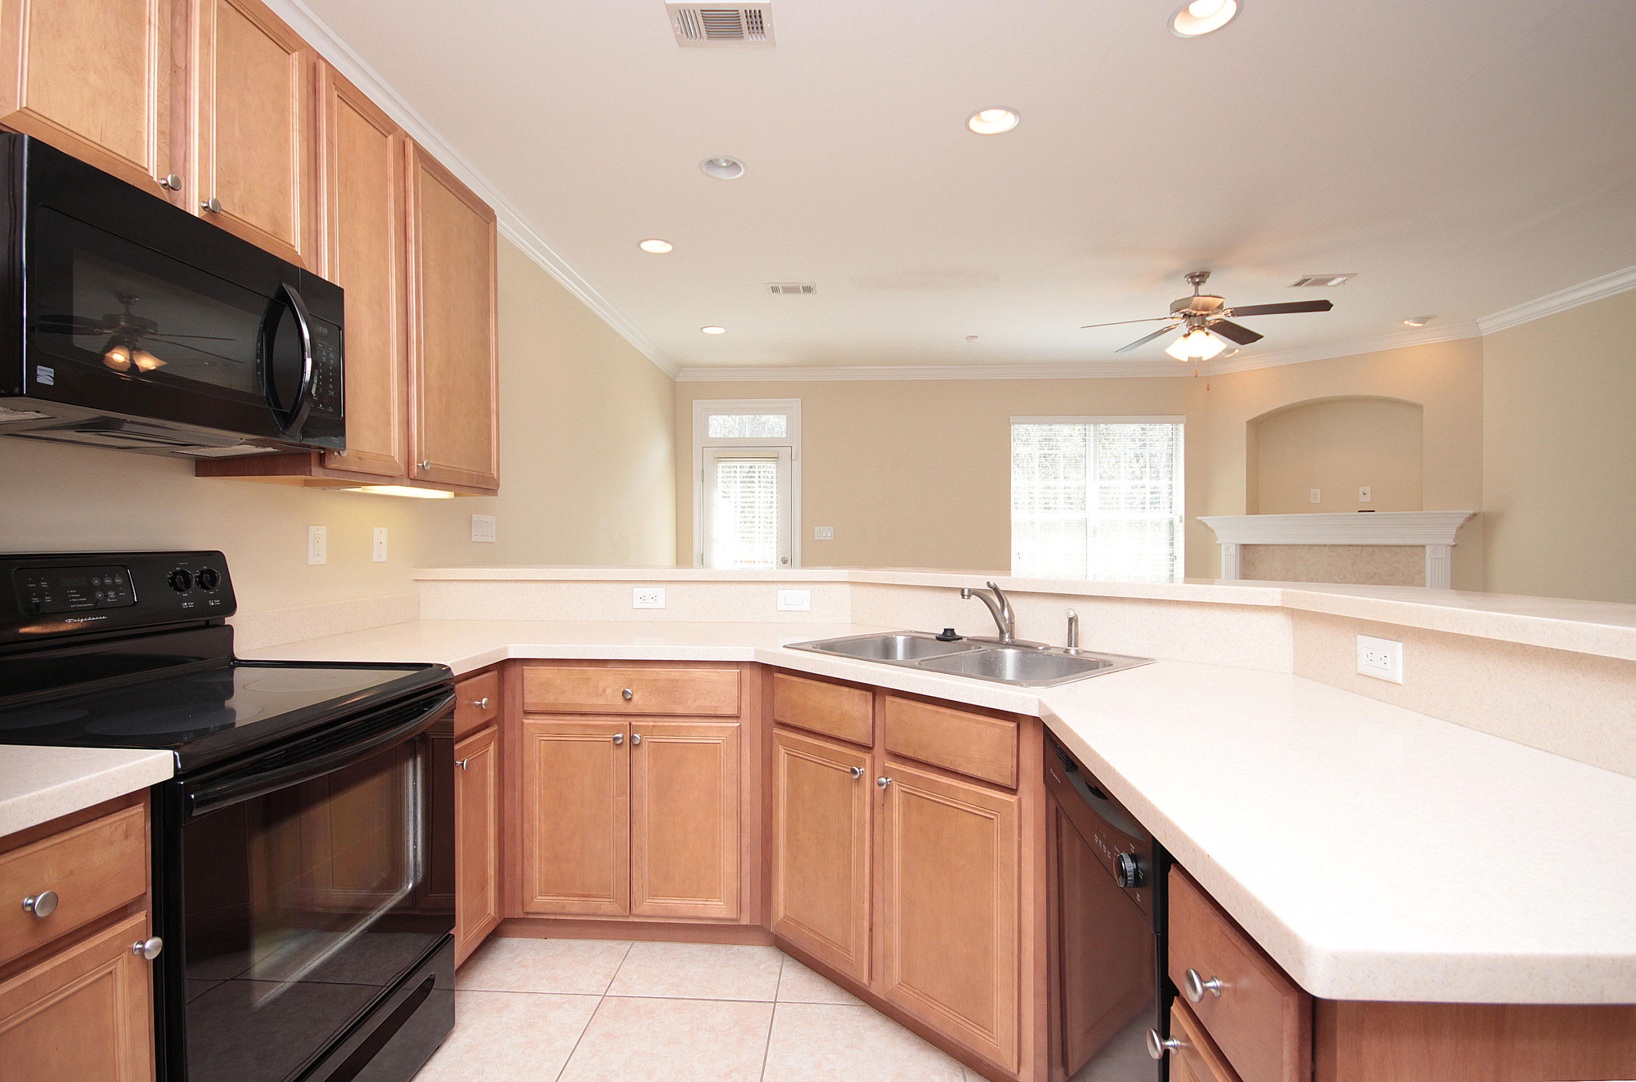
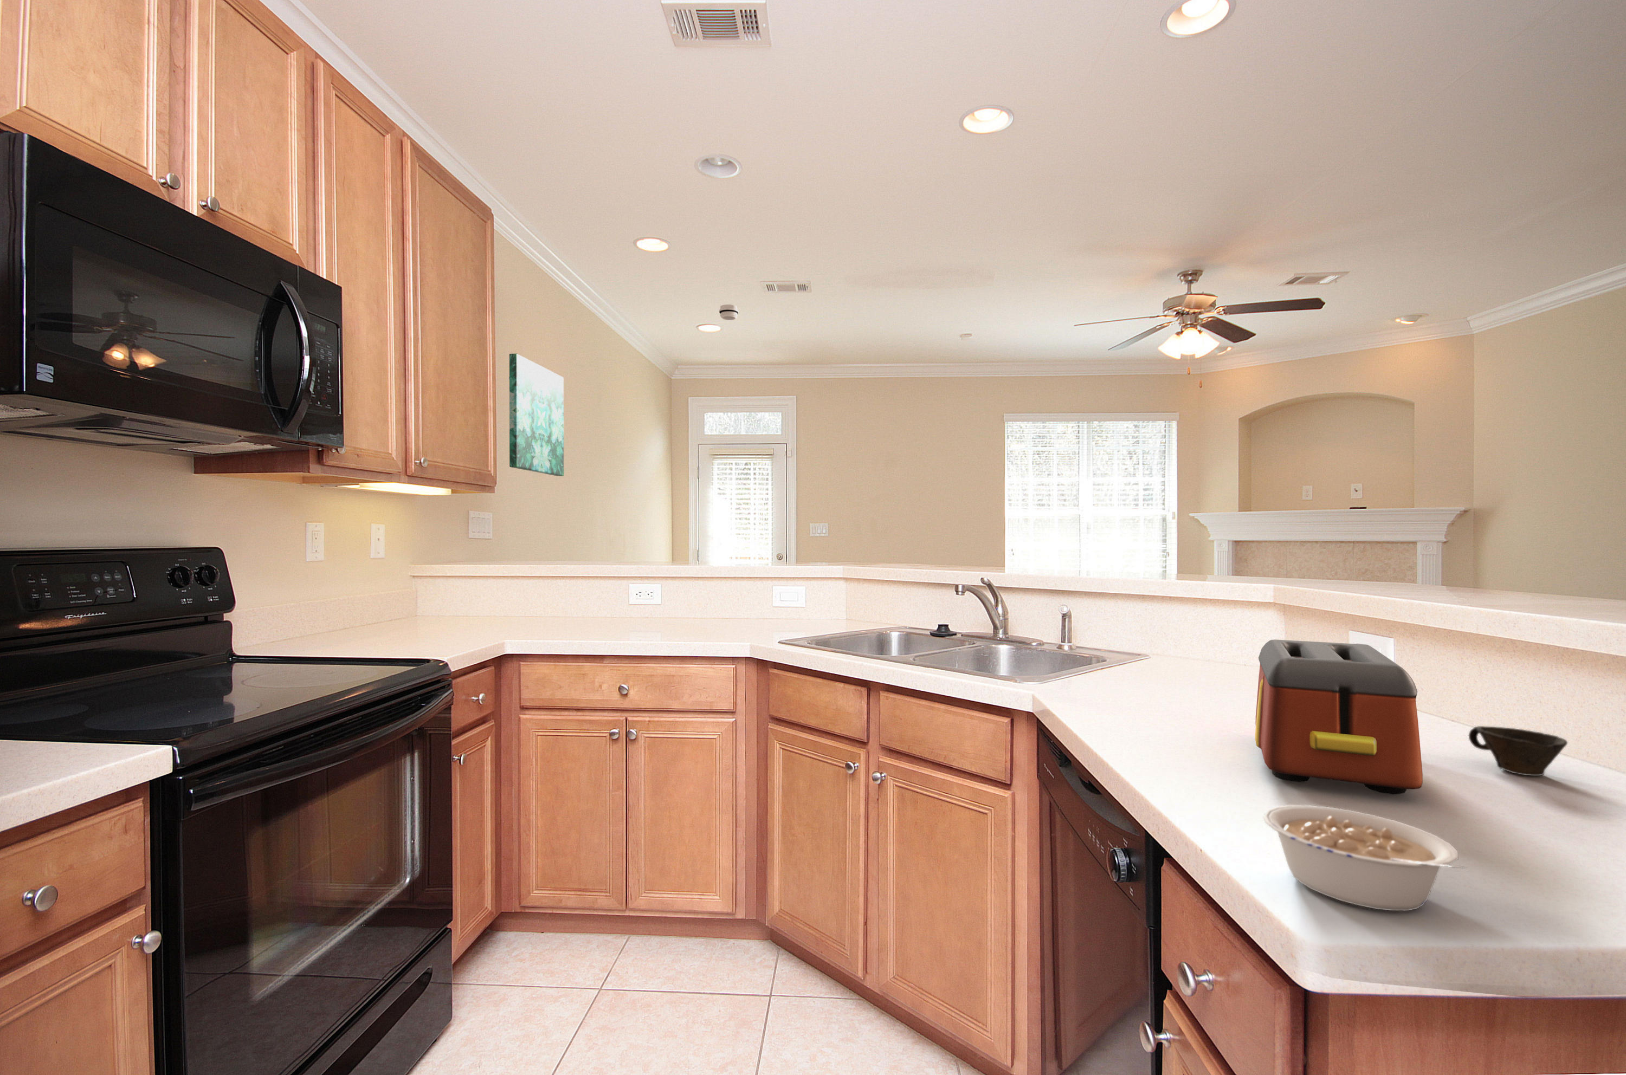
+ legume (1362, 855)
+ cup (1516, 750)
+ smoke detector (728, 312)
+ toaster (1328, 708)
+ wall art (538, 419)
